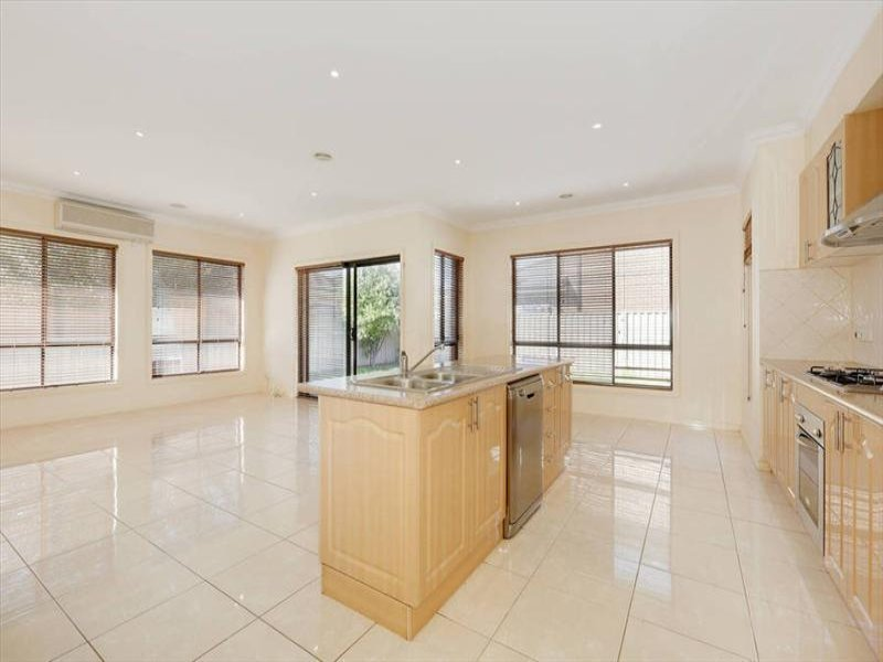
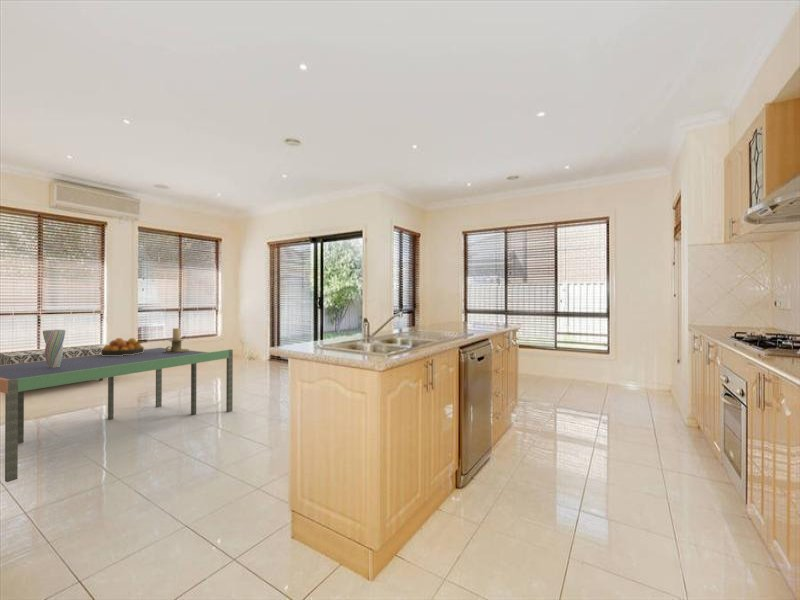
+ candle holder (176, 339)
+ fruit bowl (122, 345)
+ dining table (113, 394)
+ bench (62, 357)
+ vase (54, 348)
